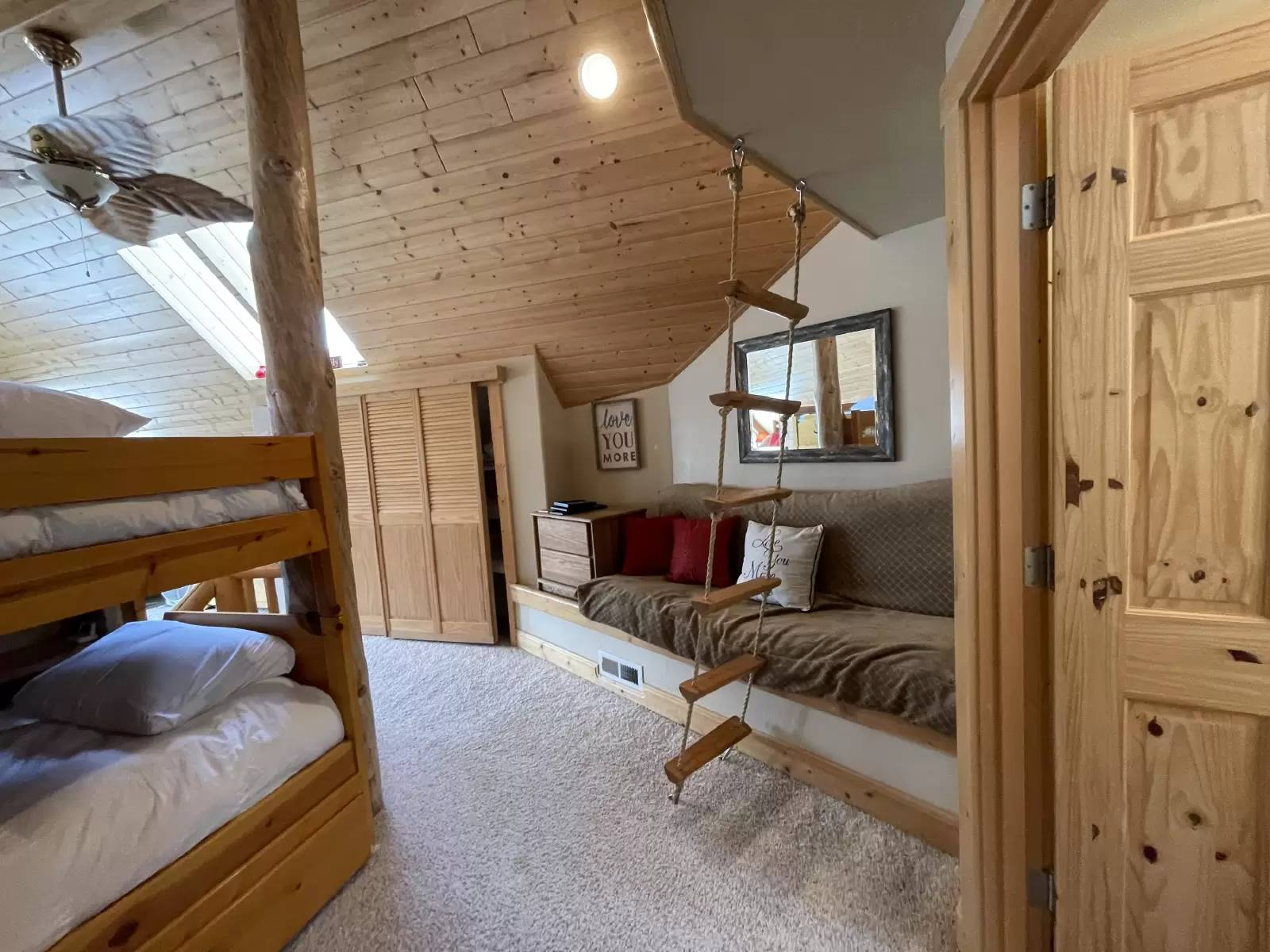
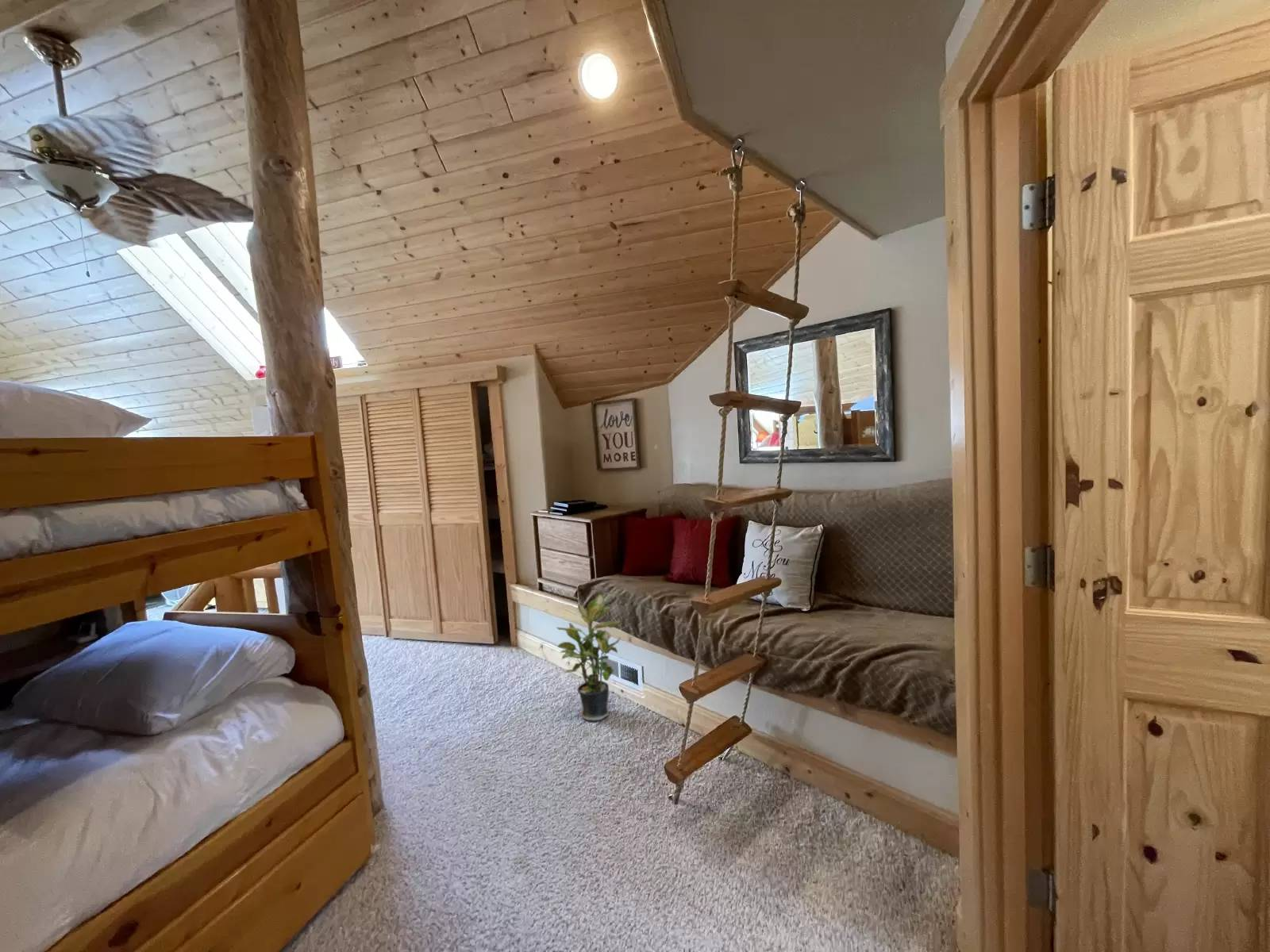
+ potted plant (592, 654)
